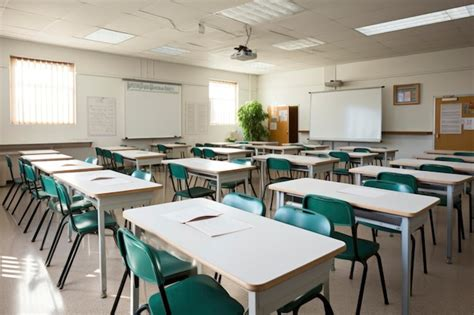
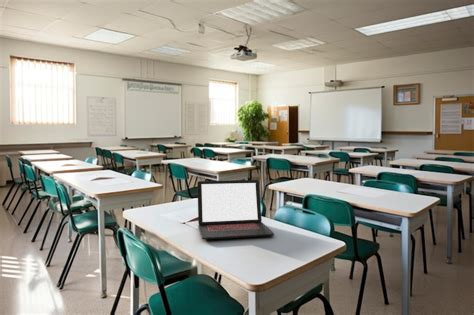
+ laptop (233, 207)
